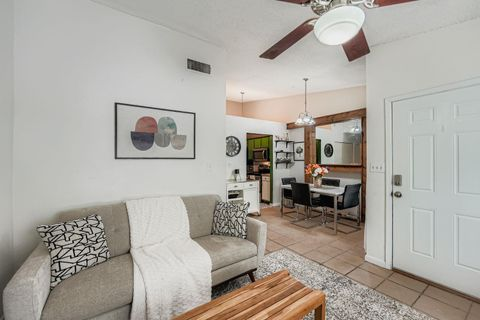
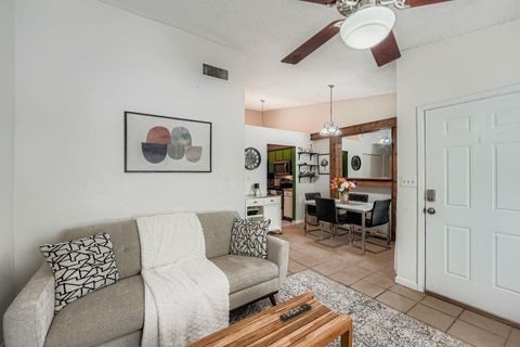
+ remote control (296, 311)
